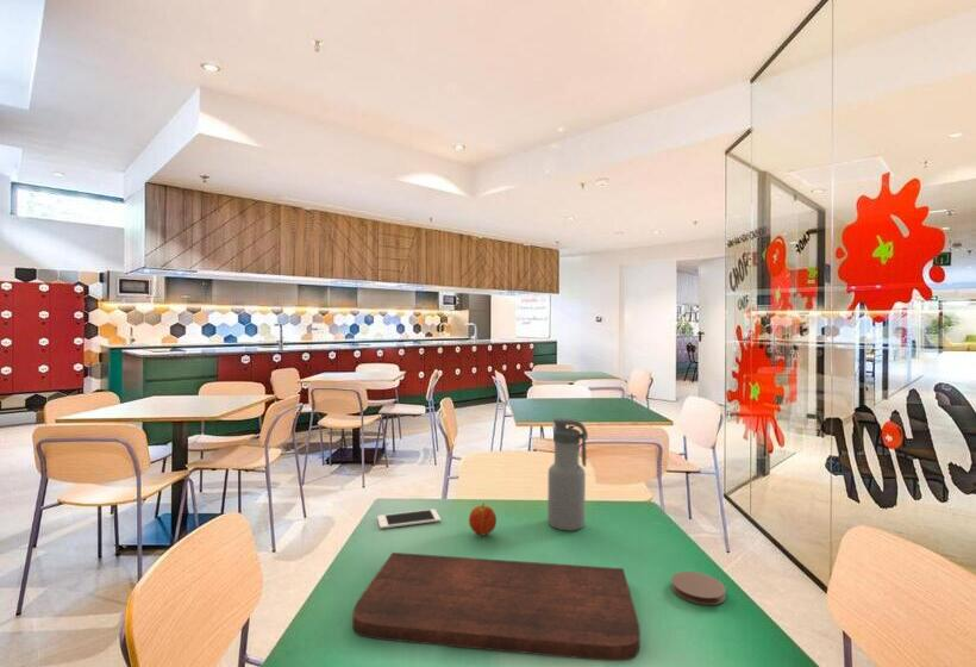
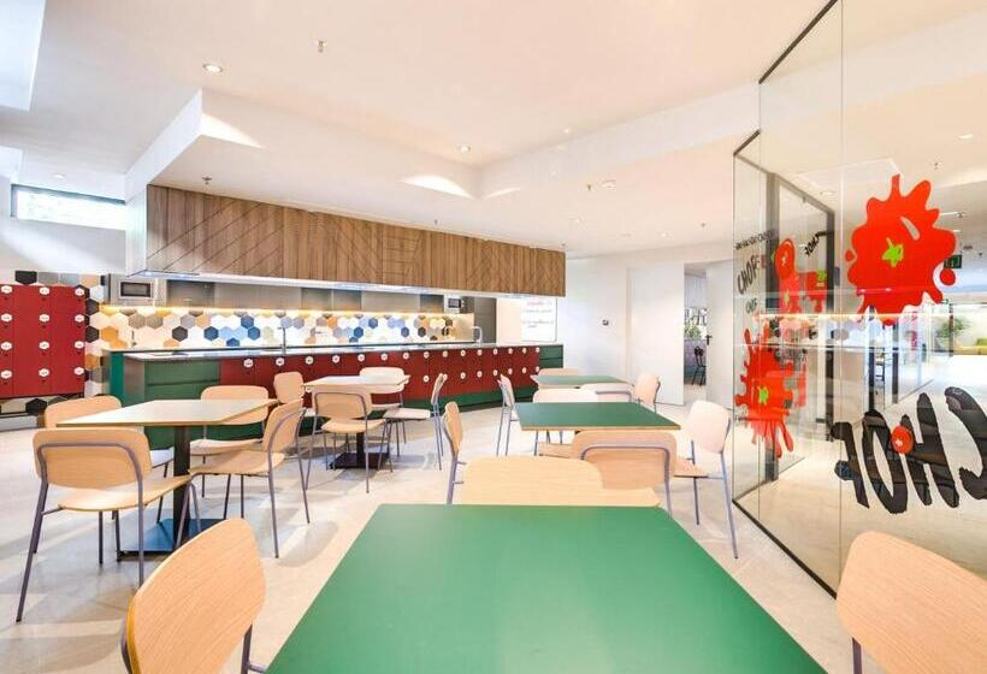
- fruit (482, 518)
- water bottle (567, 472)
- coaster (697, 587)
- cutting board (496, 598)
- cell phone (408, 518)
